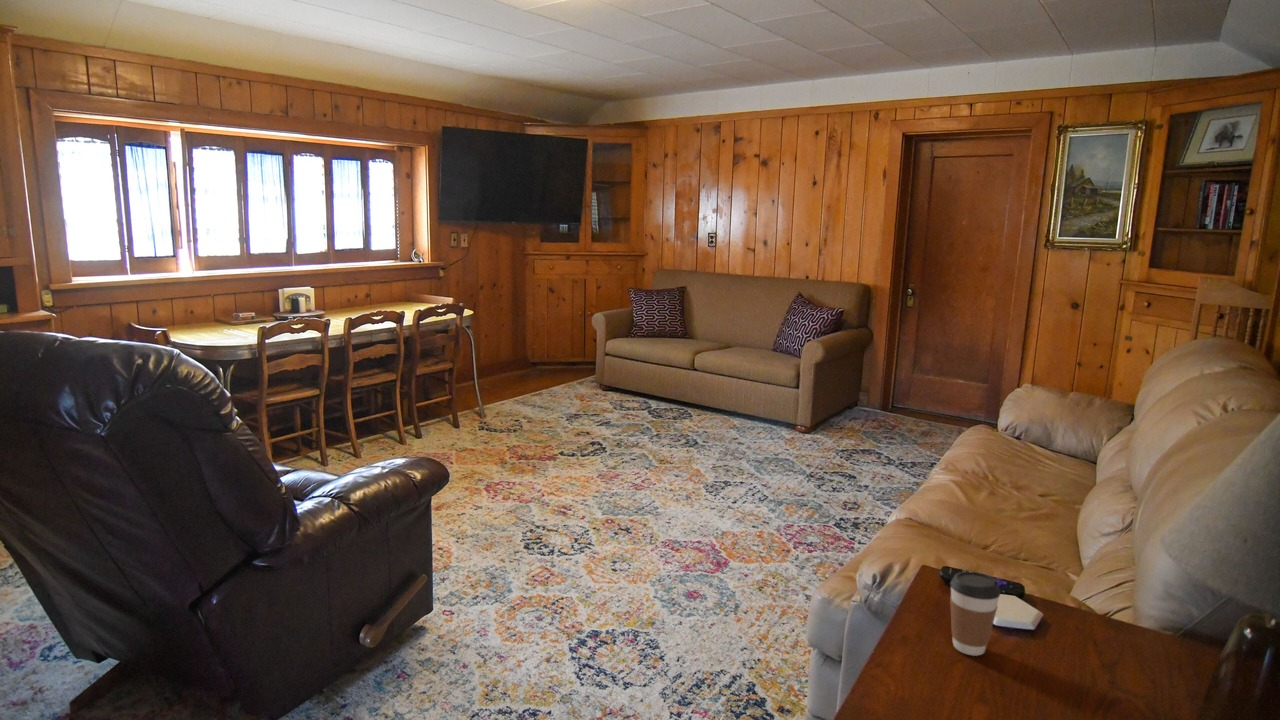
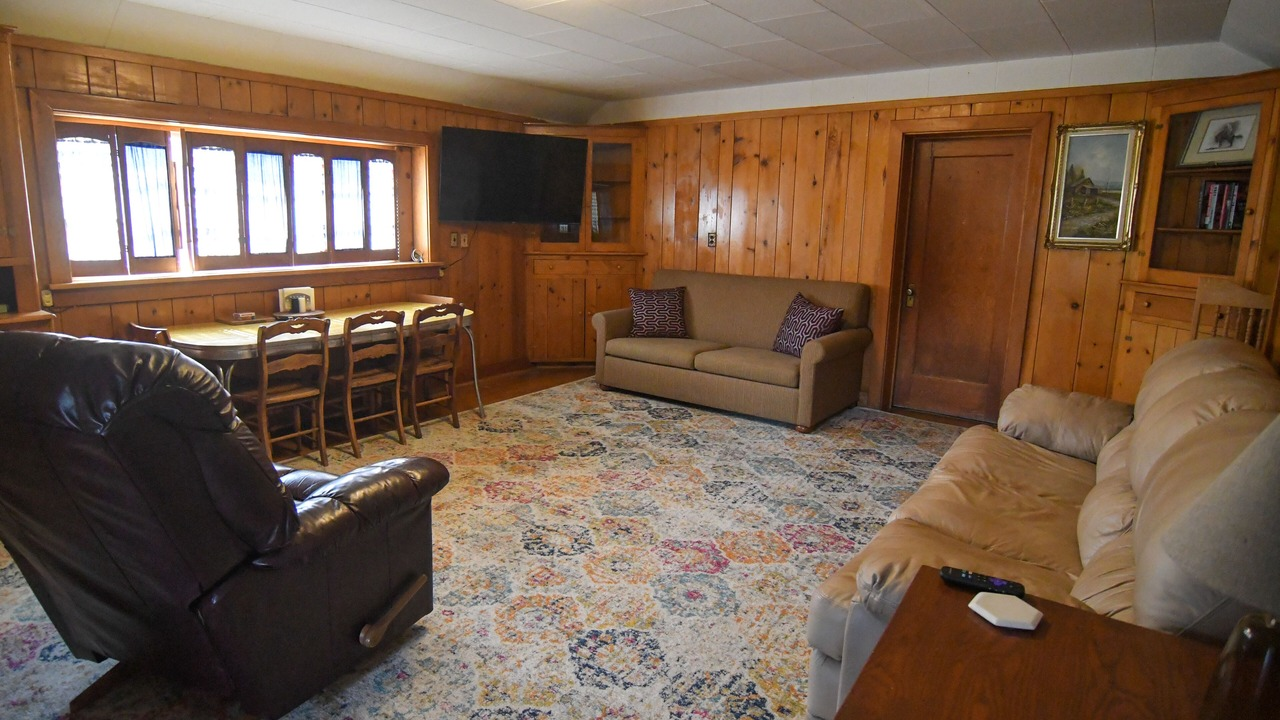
- coffee cup (972, 613)
